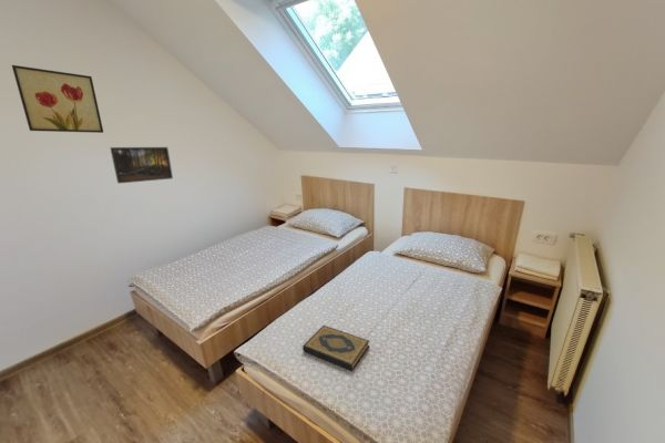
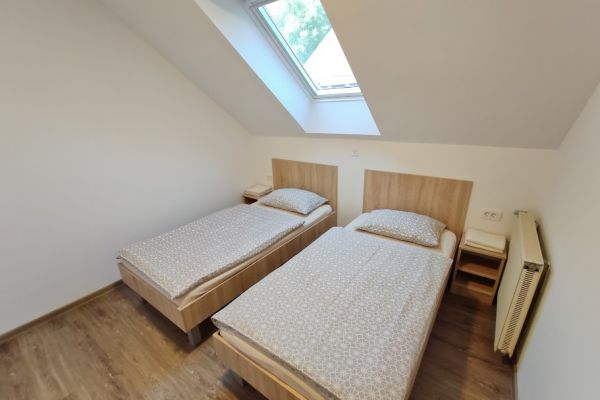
- hardback book (336, 346)
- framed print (143, 164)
- wall art (61, 102)
